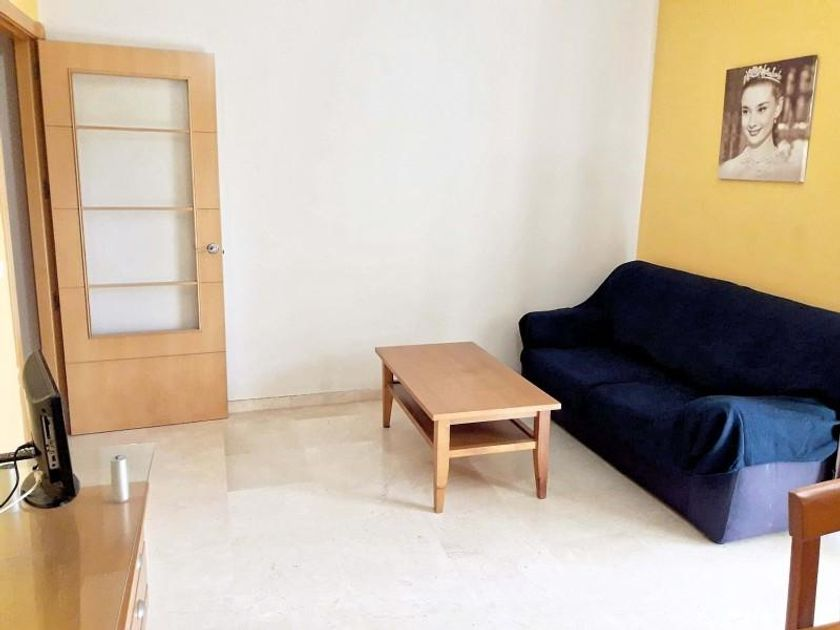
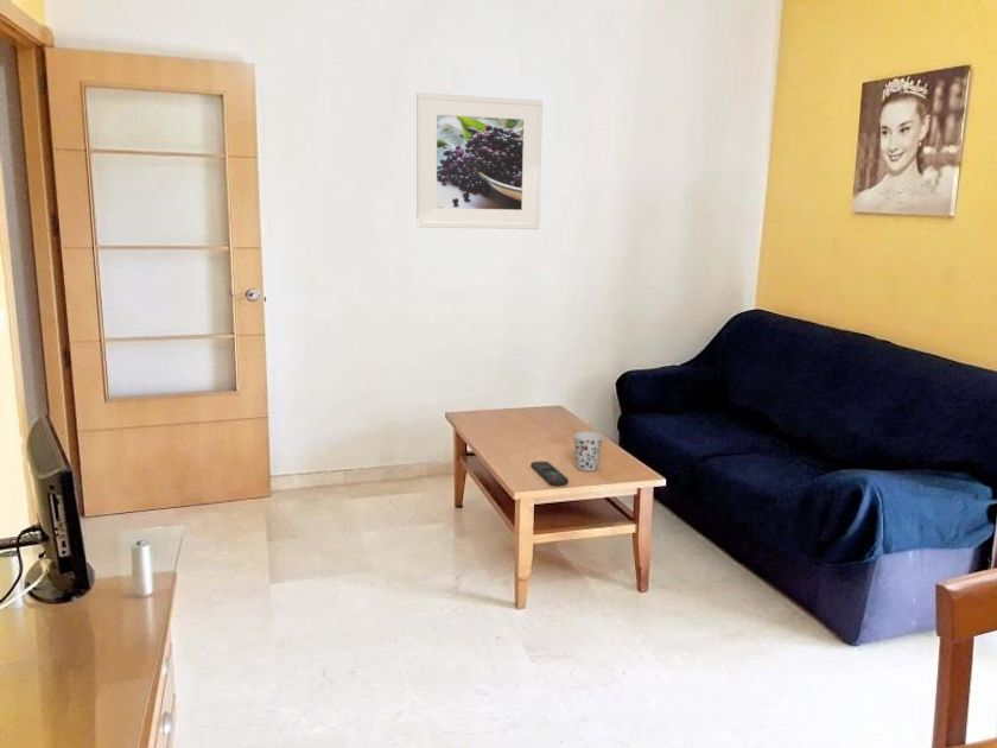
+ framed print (480, 163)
+ remote control (548, 471)
+ cup (588, 451)
